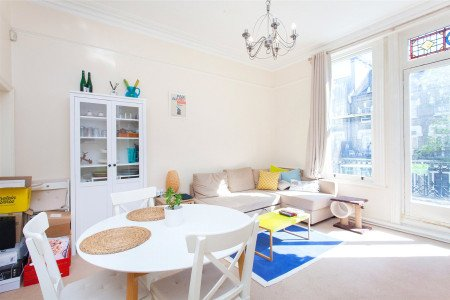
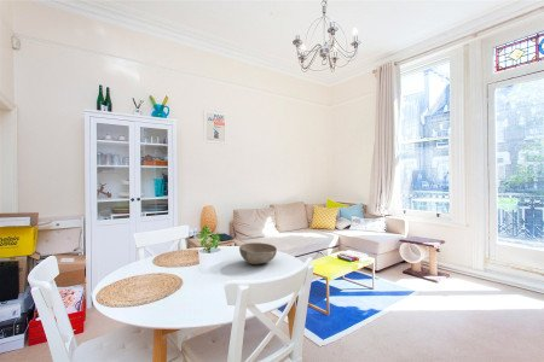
+ bowl (257, 253)
